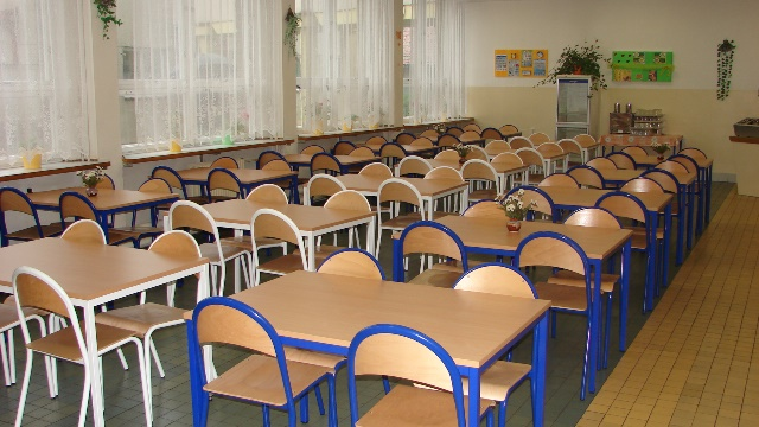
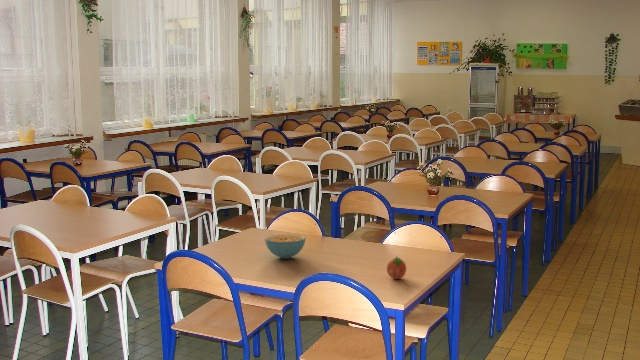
+ cereal bowl (285, 247)
+ fruit (396, 267)
